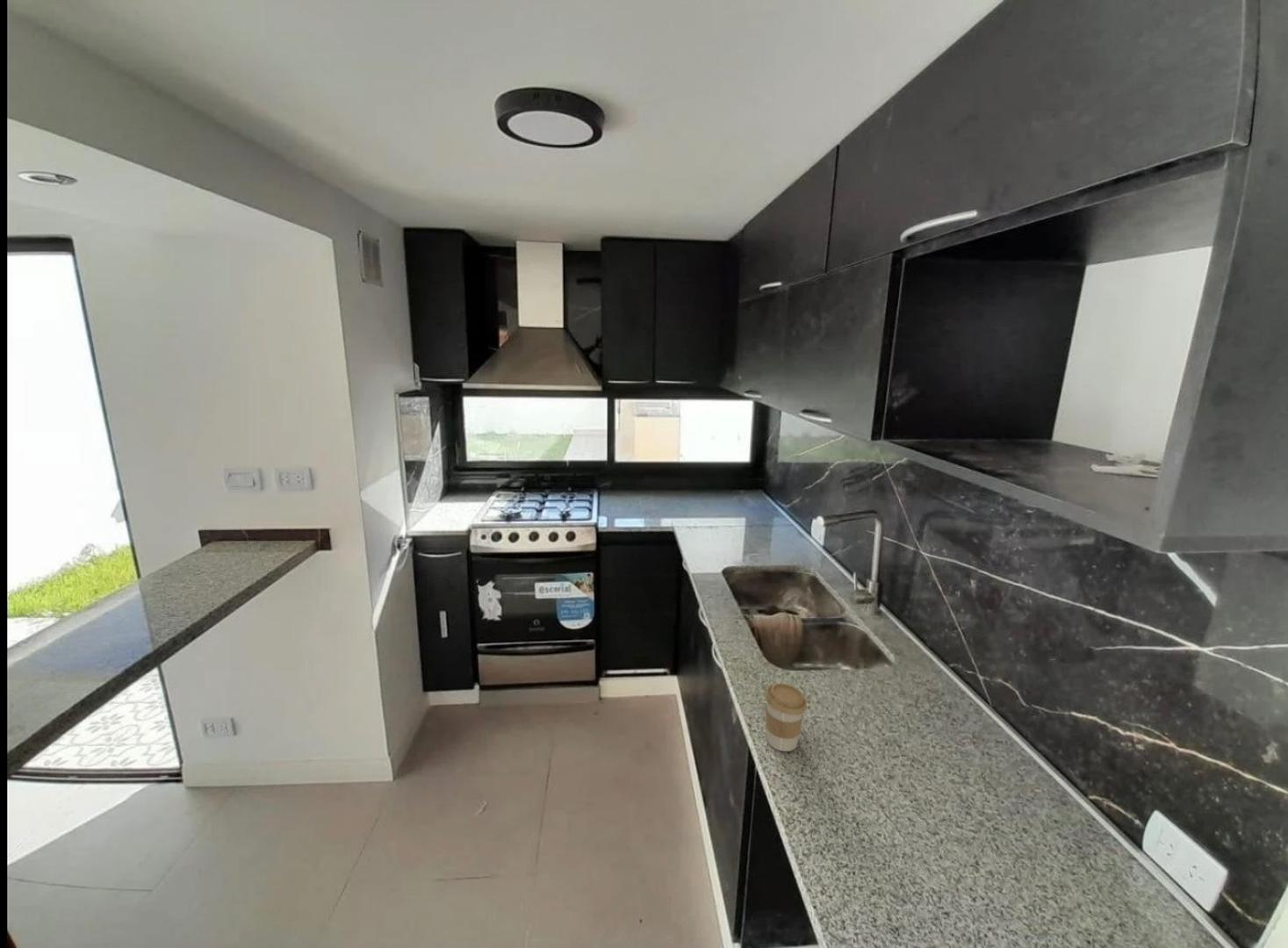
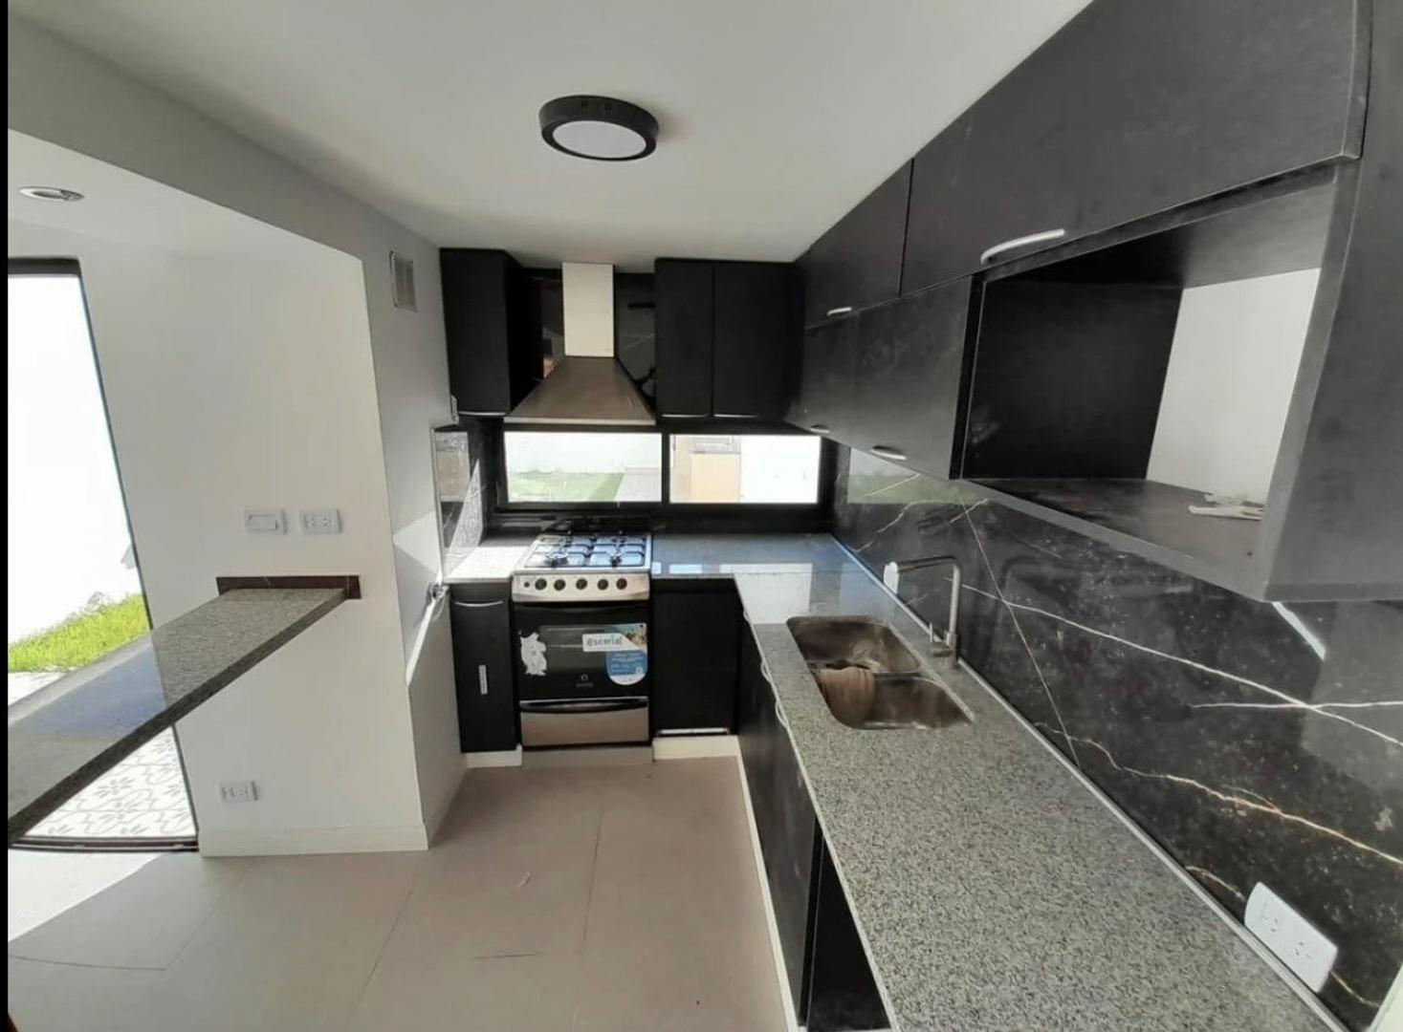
- coffee cup (784, 715)
